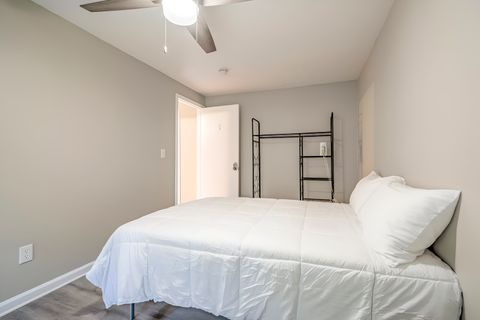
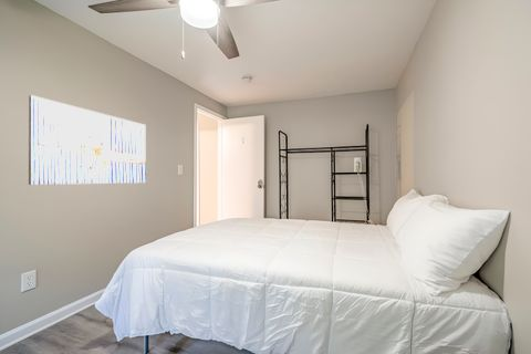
+ wall art (100, 148)
